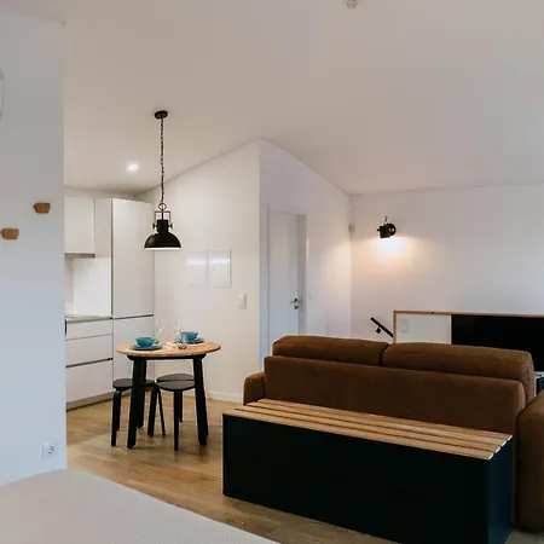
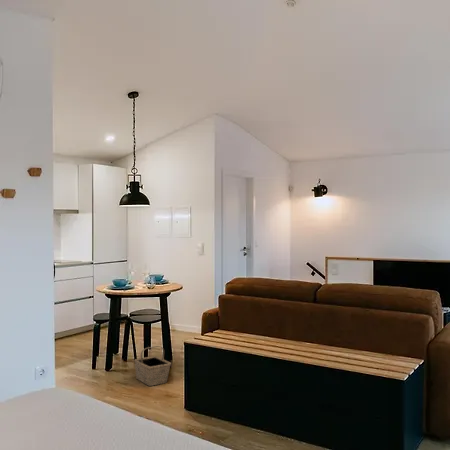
+ basket (152, 363)
